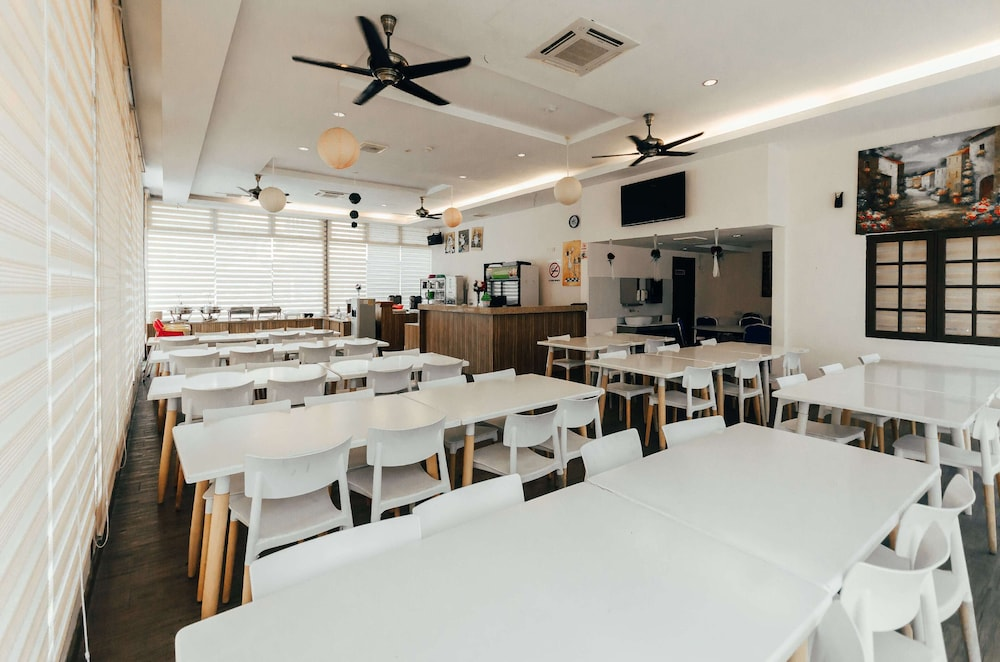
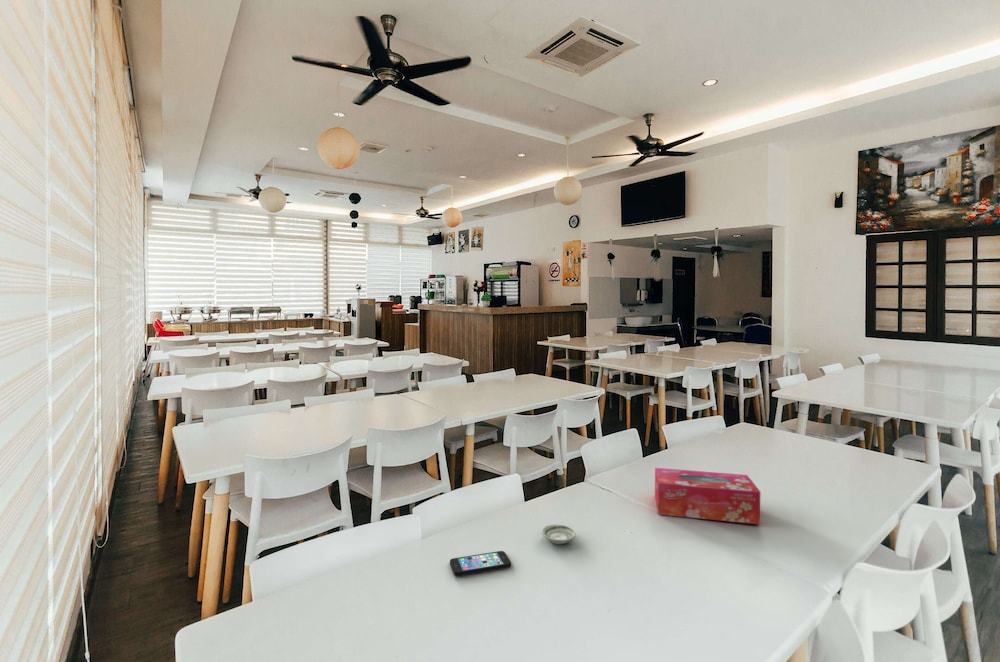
+ saucer (558, 535)
+ tissue box (703, 494)
+ smartphone (480, 562)
